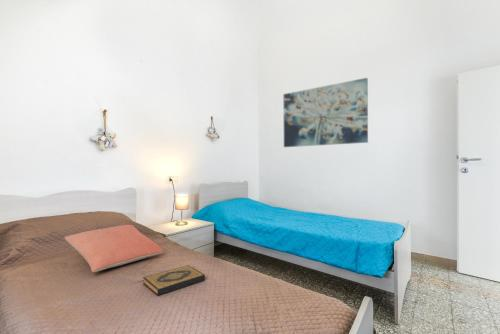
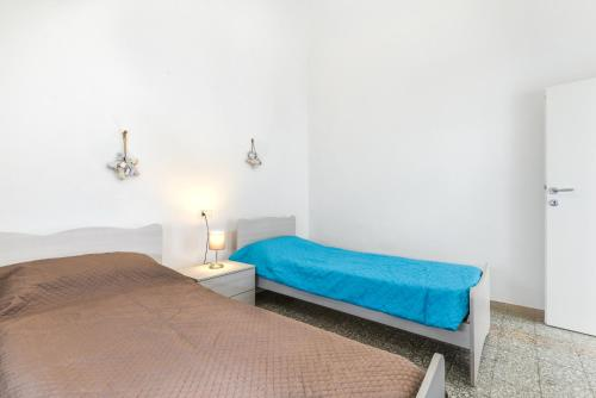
- hardback book (174, 278)
- pillow (115, 244)
- wall art (321, 116)
